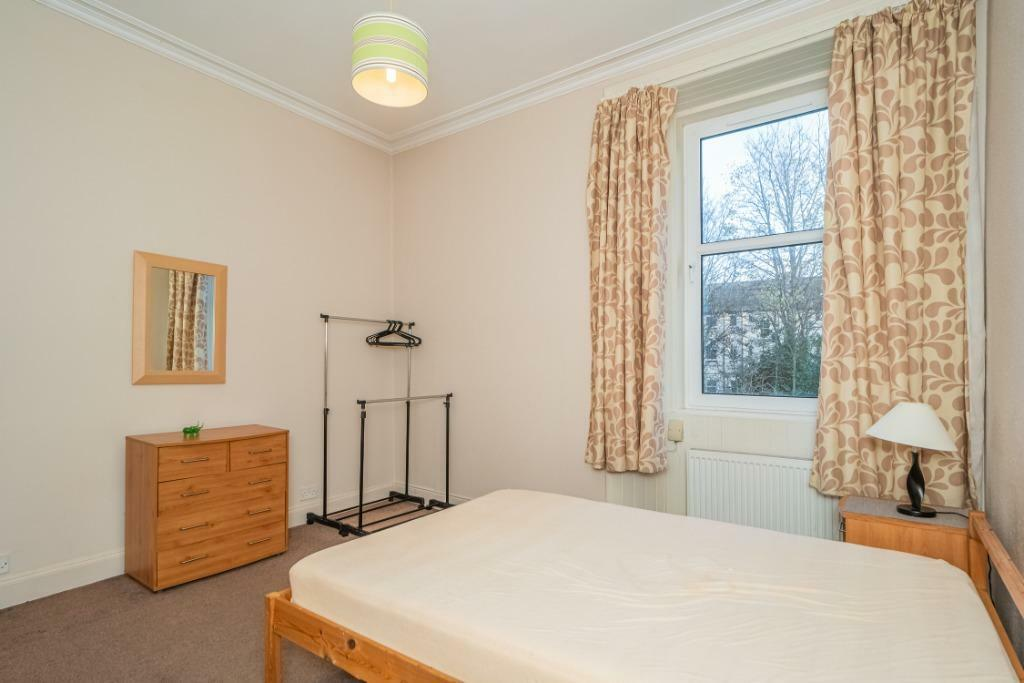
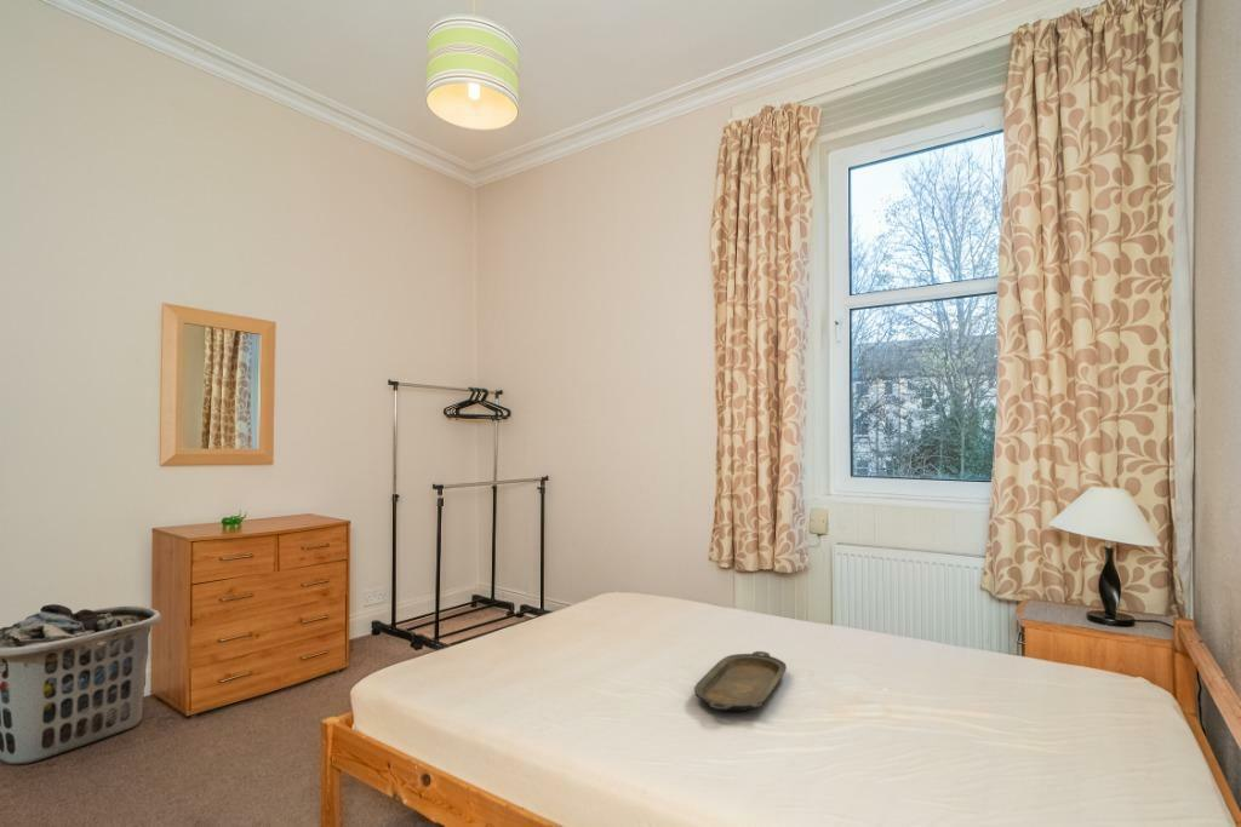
+ serving tray (742, 680)
+ clothes hamper (73, 670)
